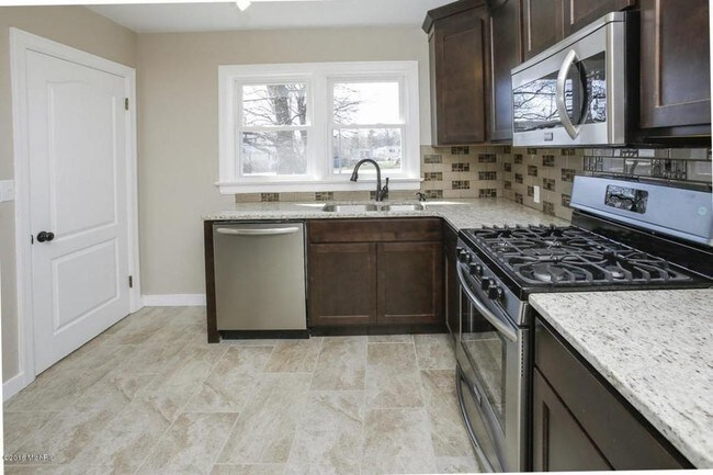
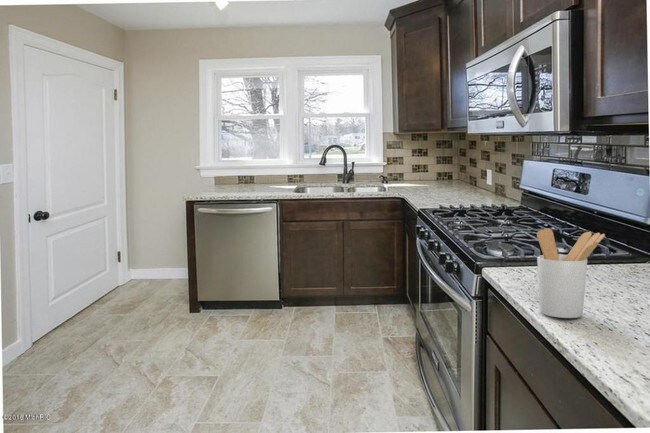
+ utensil holder (571, 271)
